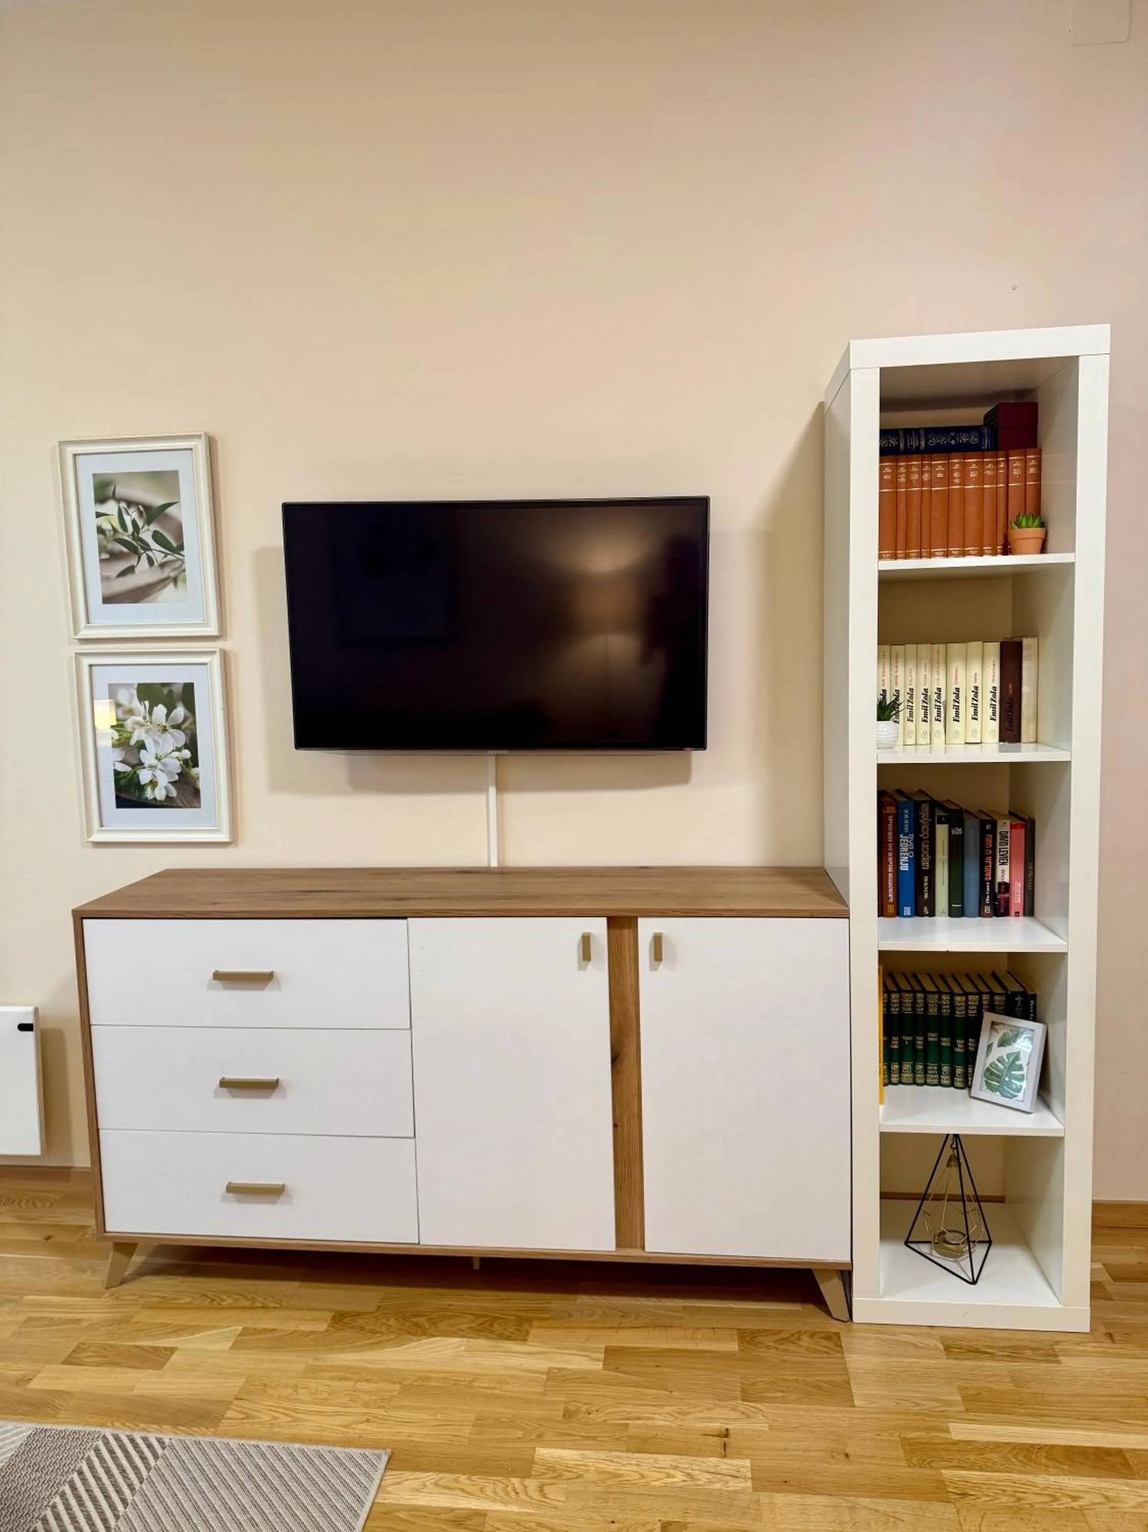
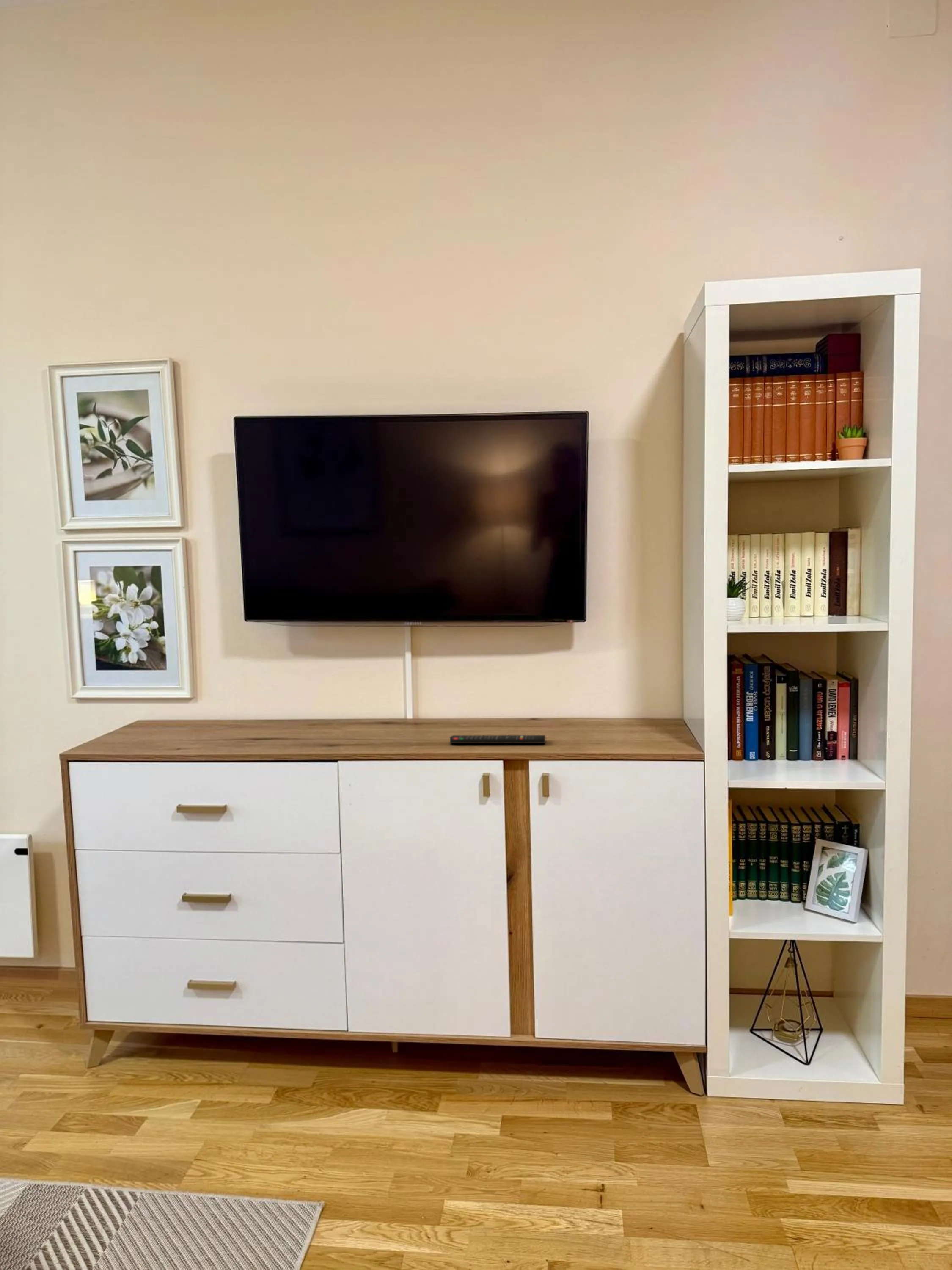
+ remote control (497, 740)
